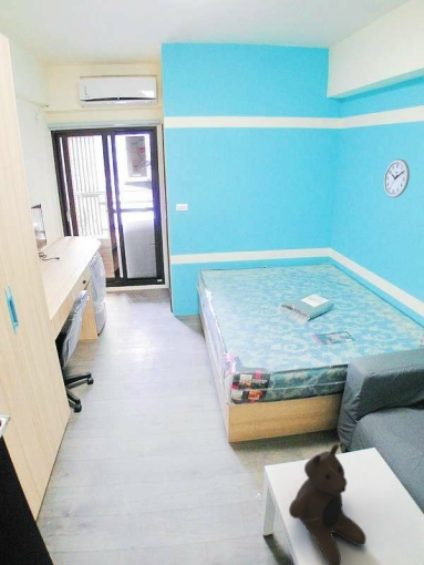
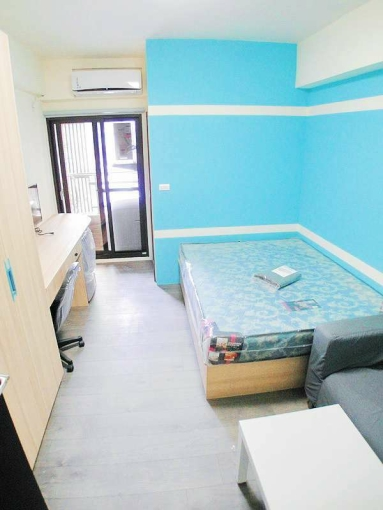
- teddy bear (331, 496)
- wall clock (395, 178)
